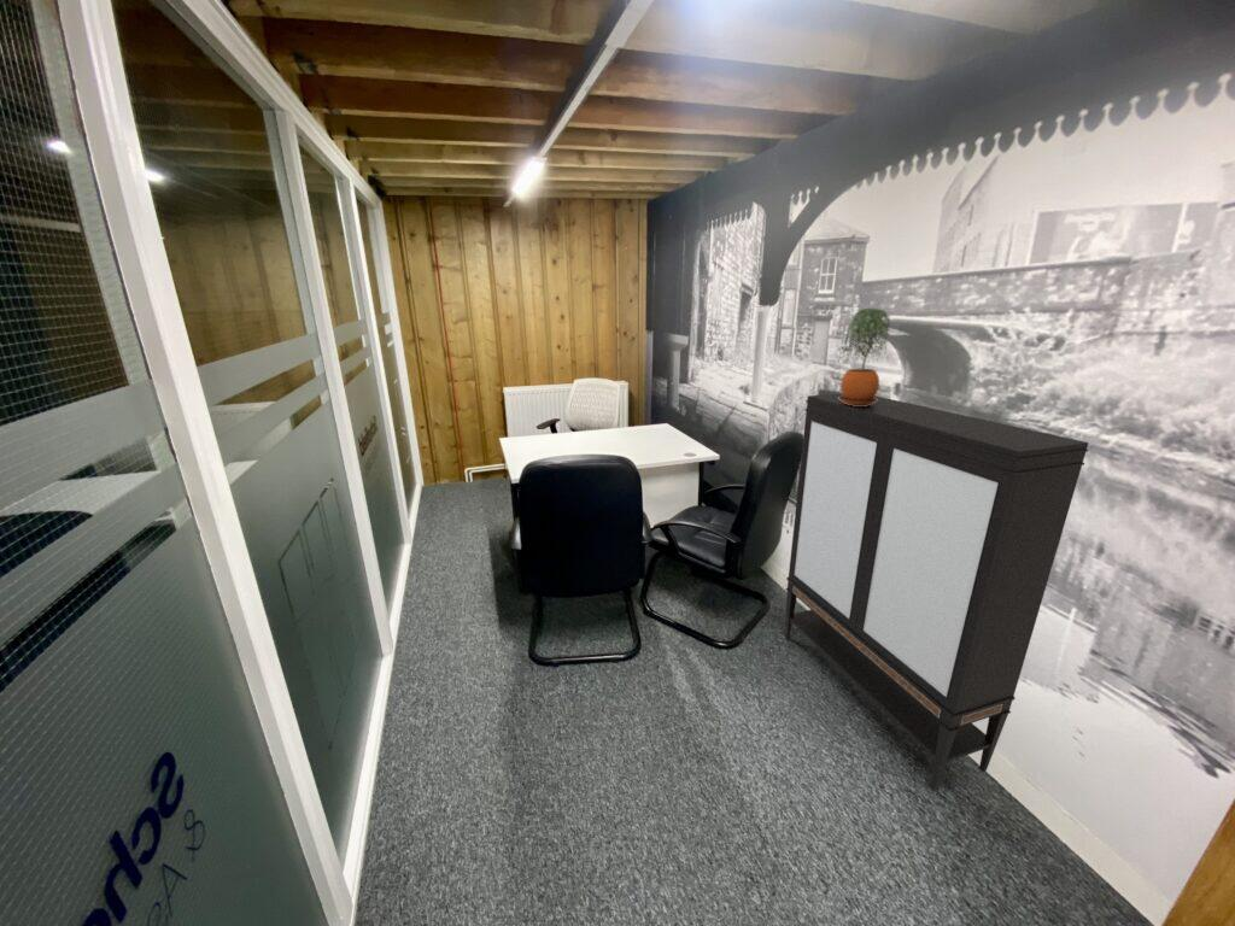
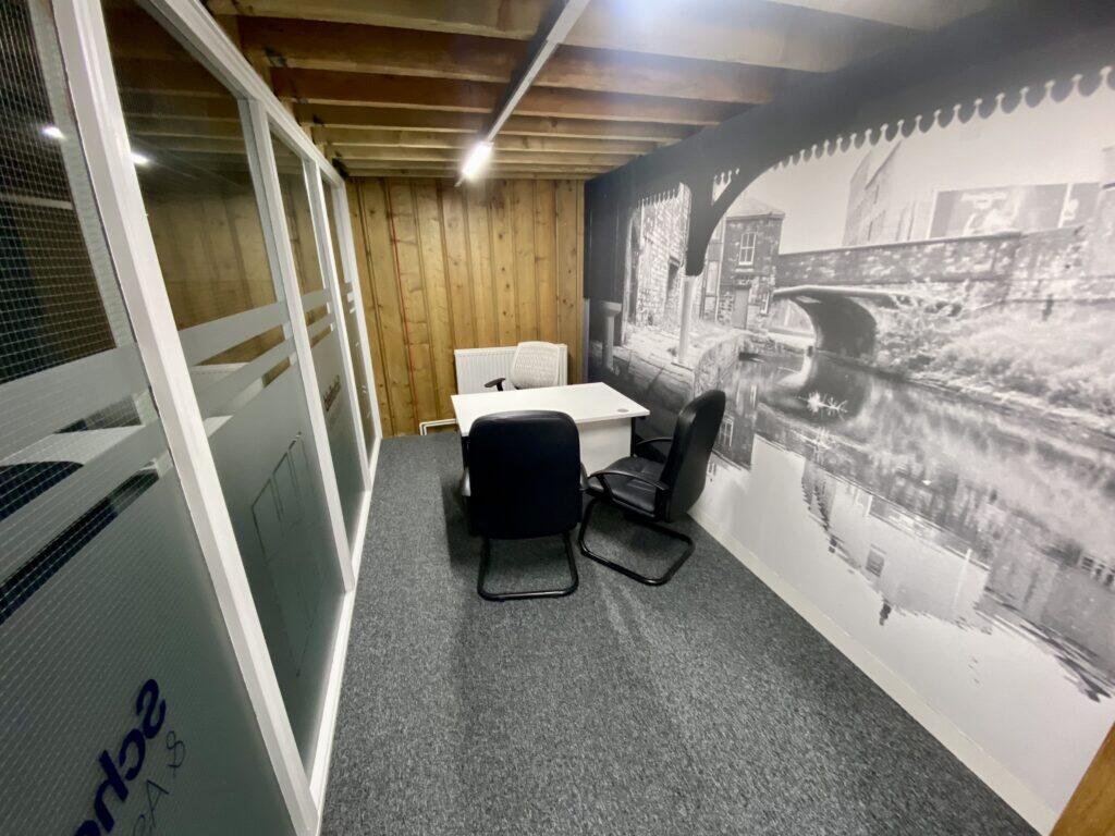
- potted plant (861, 357)
- storage cabinet (890, 568)
